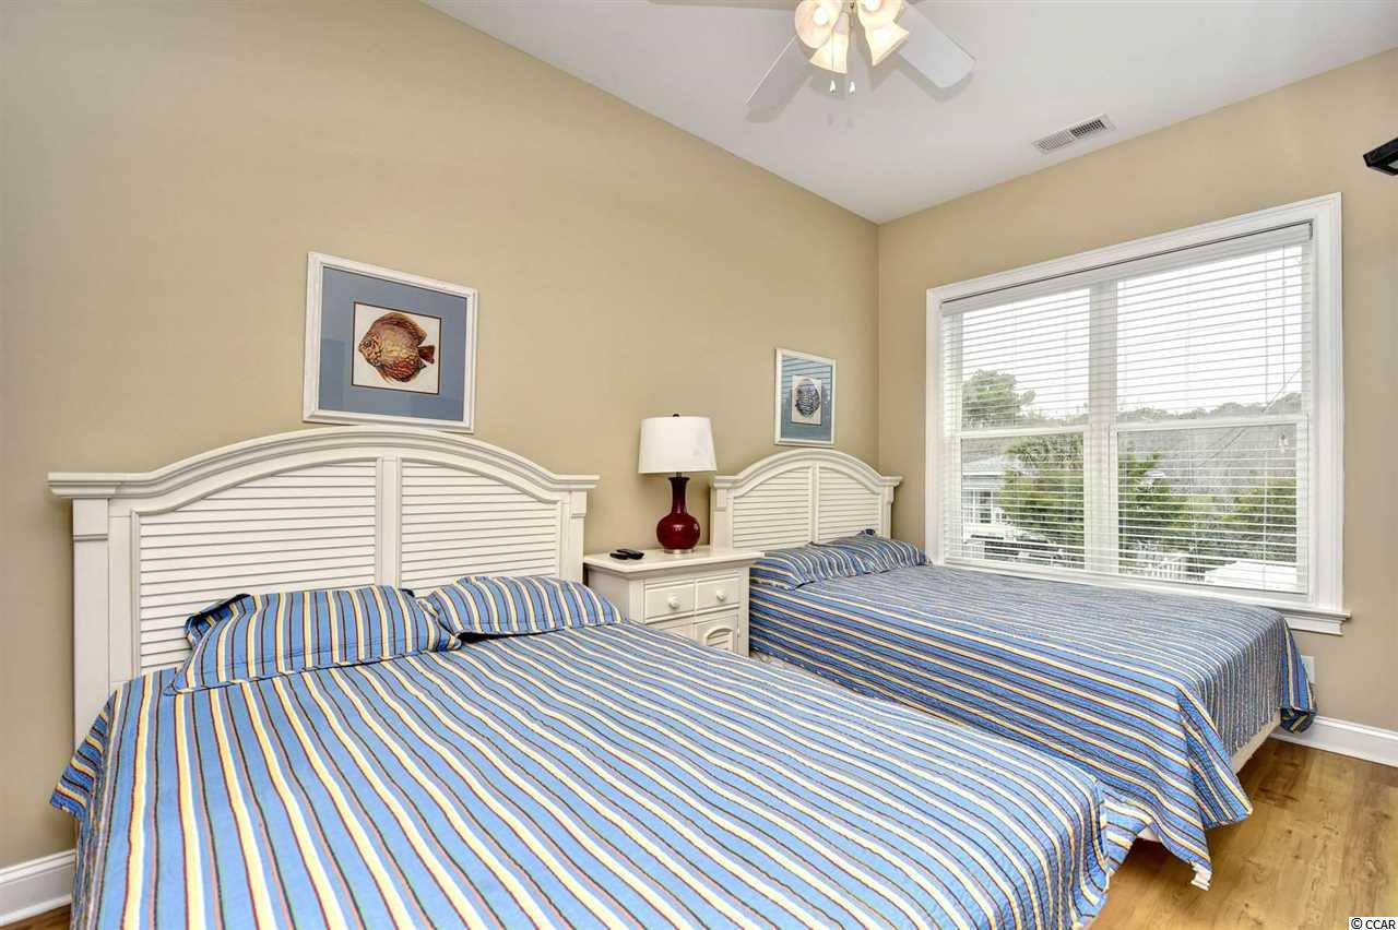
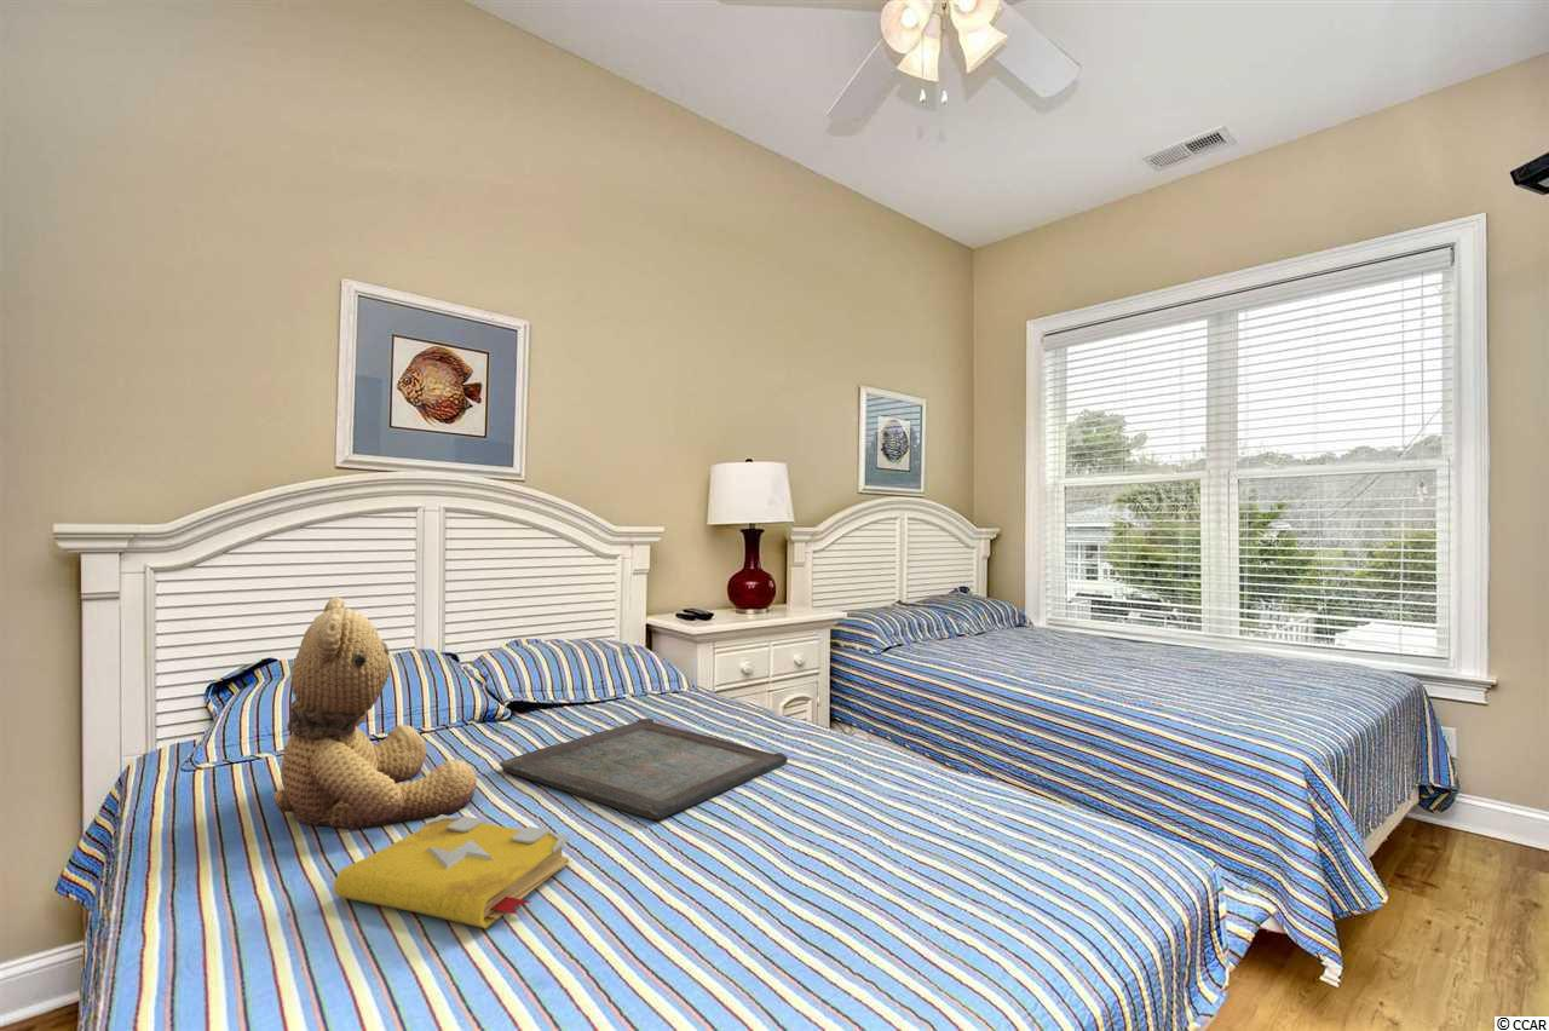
+ serving tray (646, 761)
+ teddy bear (374, 699)
+ spell book (466, 866)
